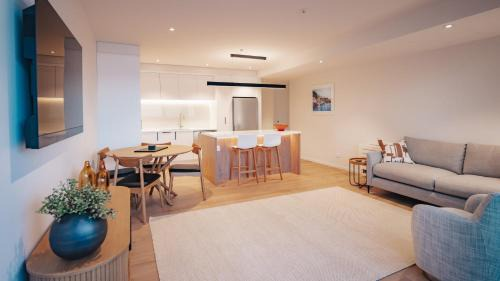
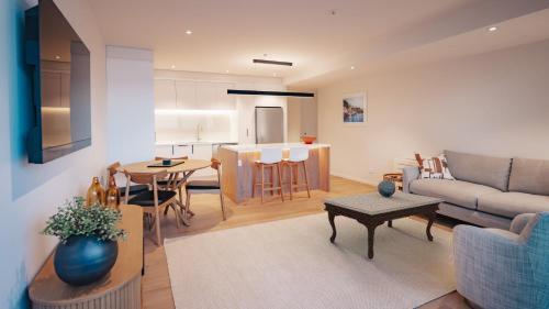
+ decorative sphere (386, 188)
+ coffee table (381, 220)
